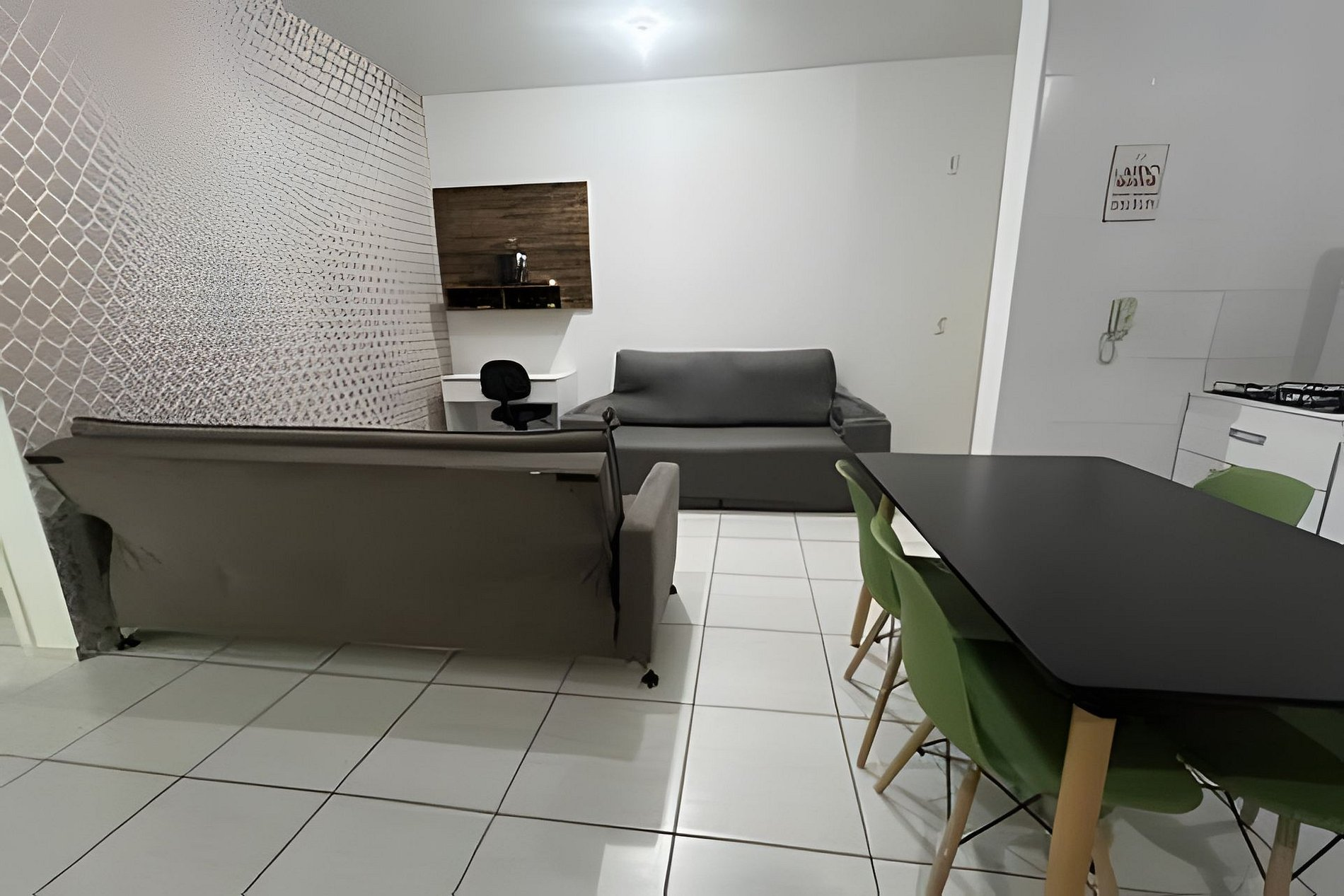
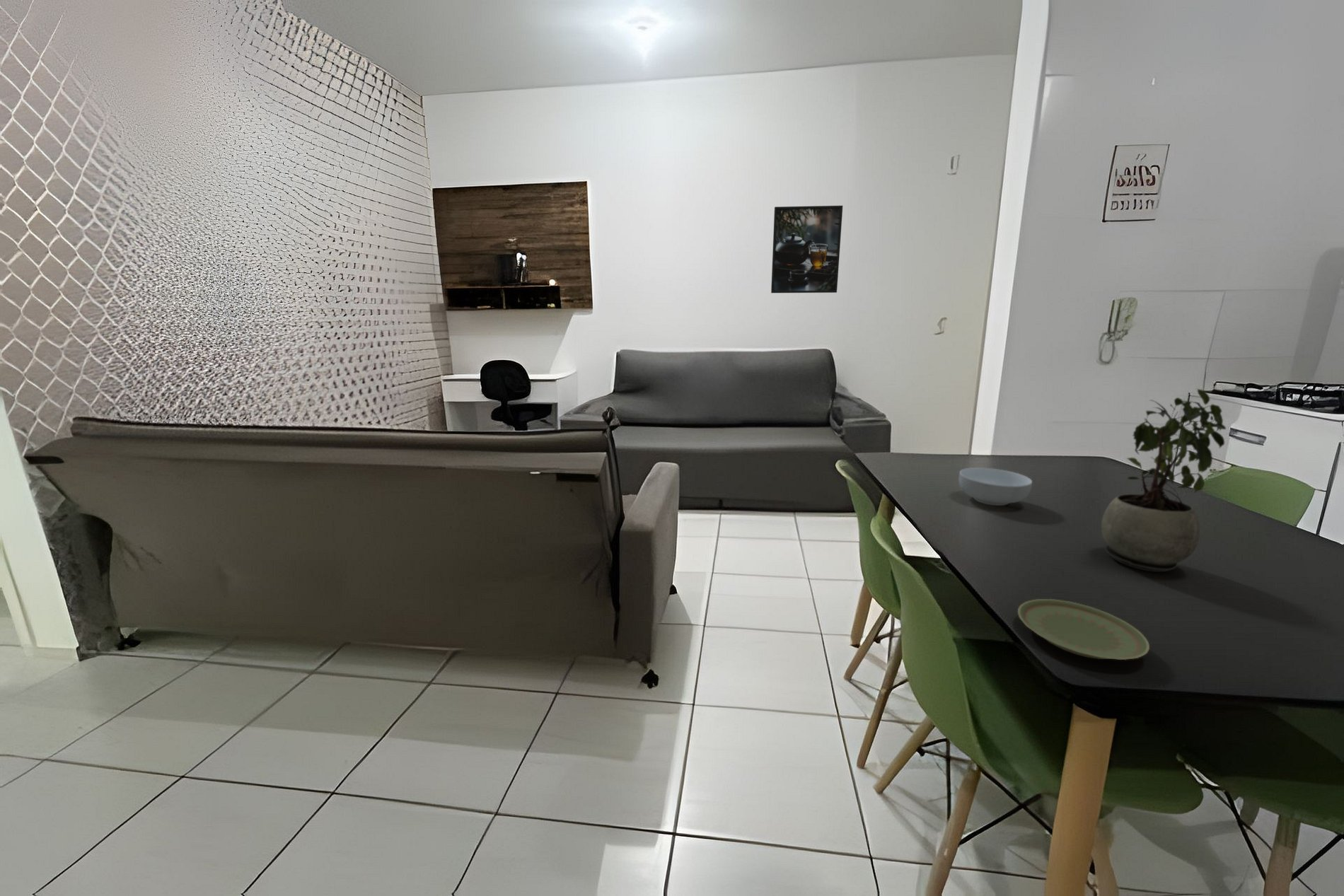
+ potted plant (1159, 475)
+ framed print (806, 250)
+ cereal bowl (992, 488)
+ plate (1078, 632)
